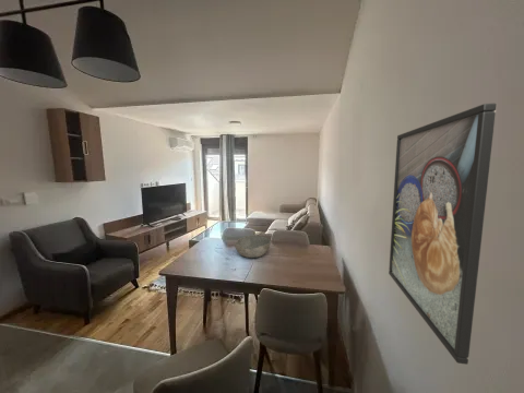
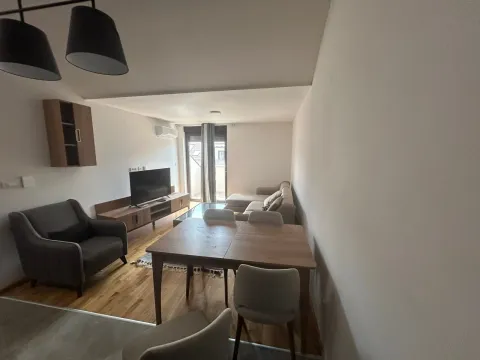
- bowl (252, 248)
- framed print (422, 218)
